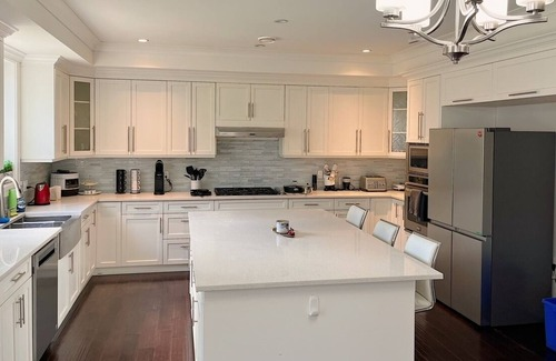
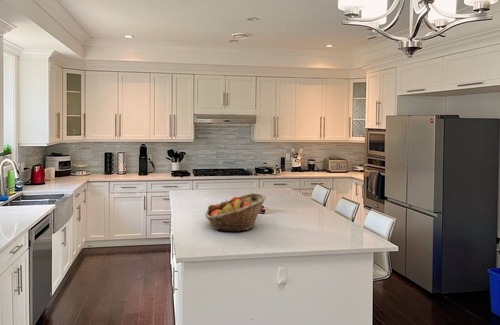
+ fruit basket (235, 210)
